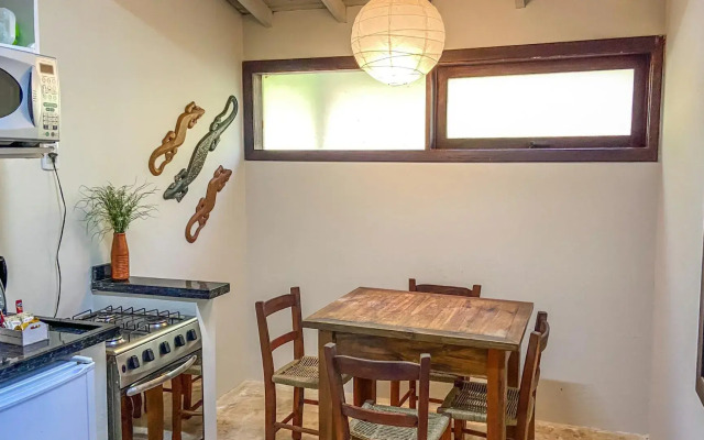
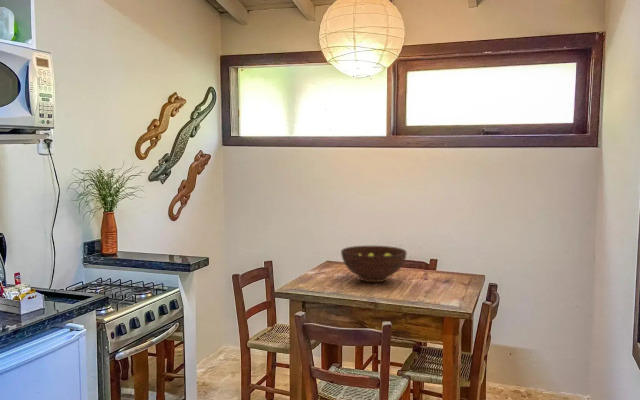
+ fruit bowl (373, 265)
